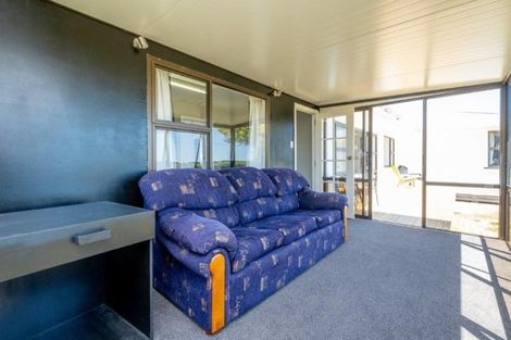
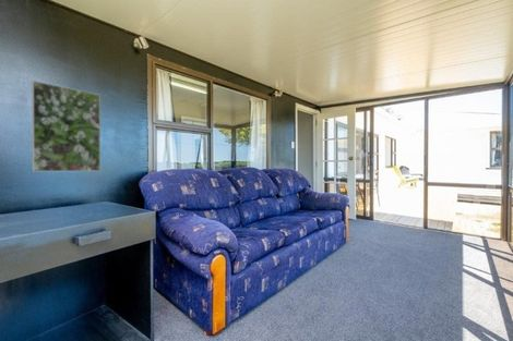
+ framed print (69, 130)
